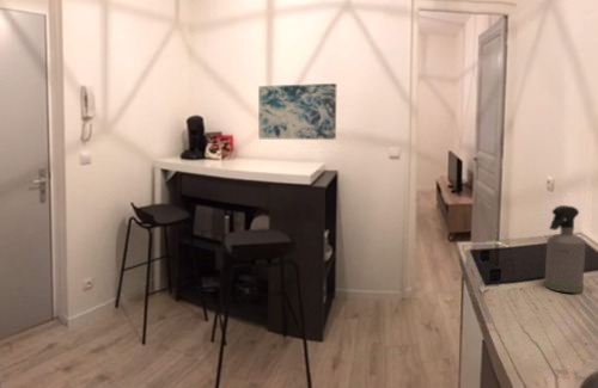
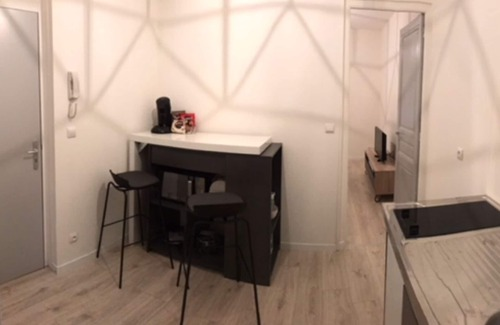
- spray bottle (563, 246)
- wall art (297, 112)
